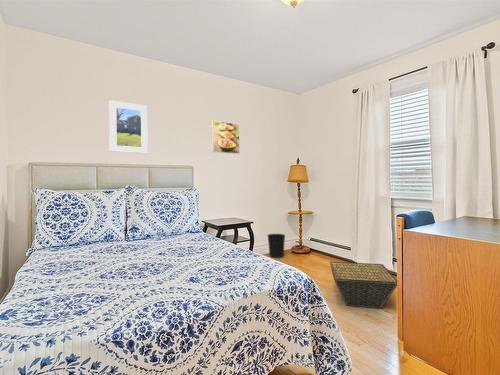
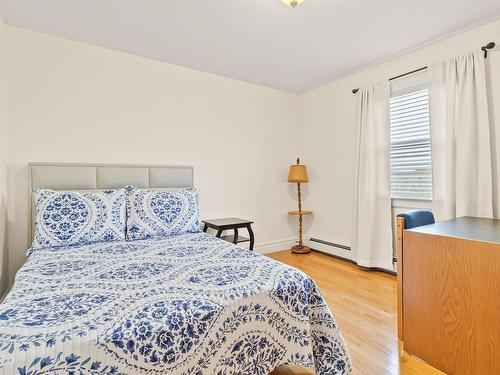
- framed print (226, 137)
- wastebasket (276, 245)
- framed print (128, 127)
- basket (360, 285)
